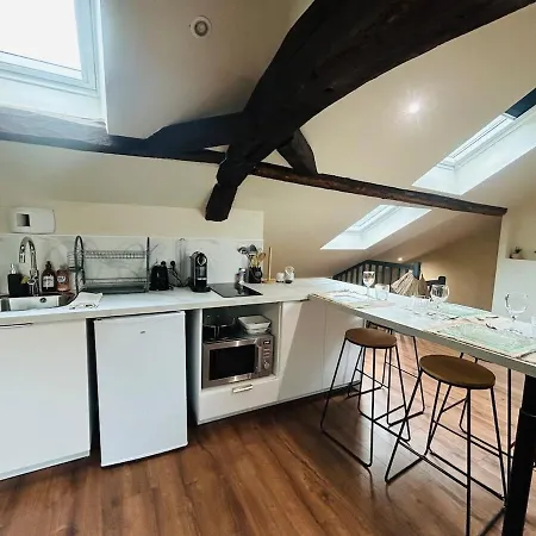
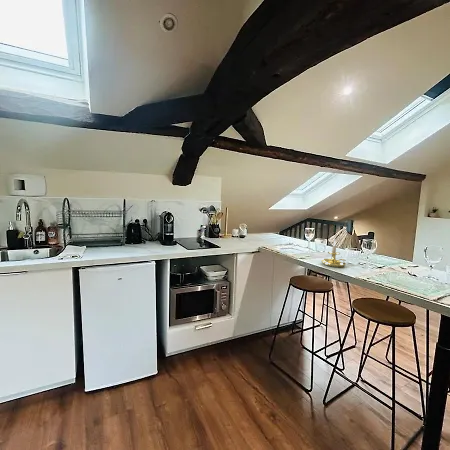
+ candle holder (335, 252)
